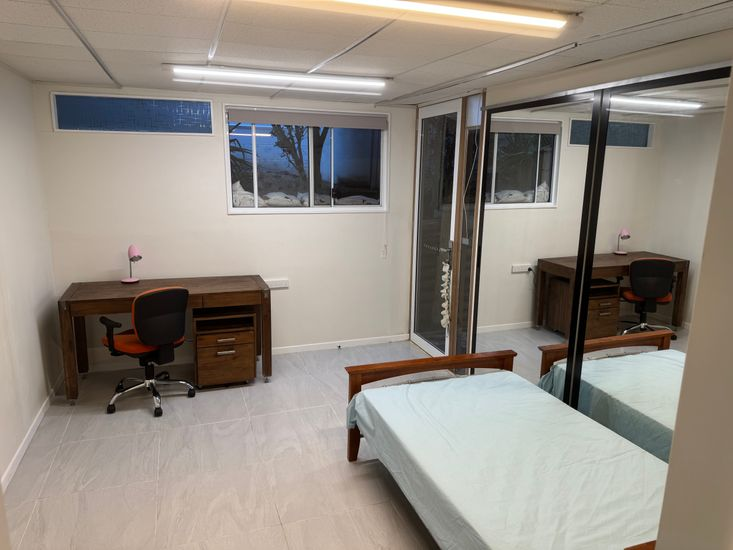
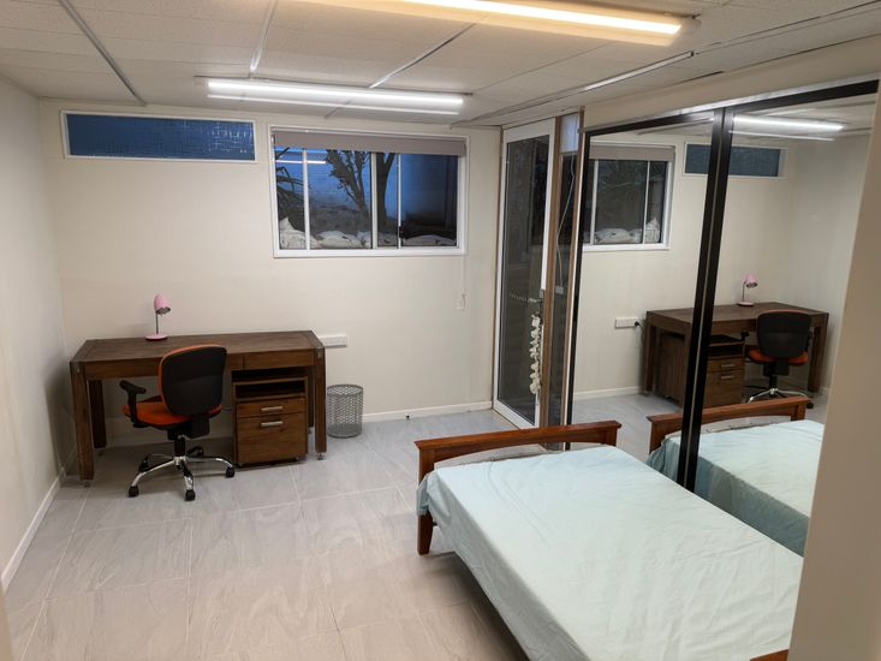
+ waste bin (344, 410)
